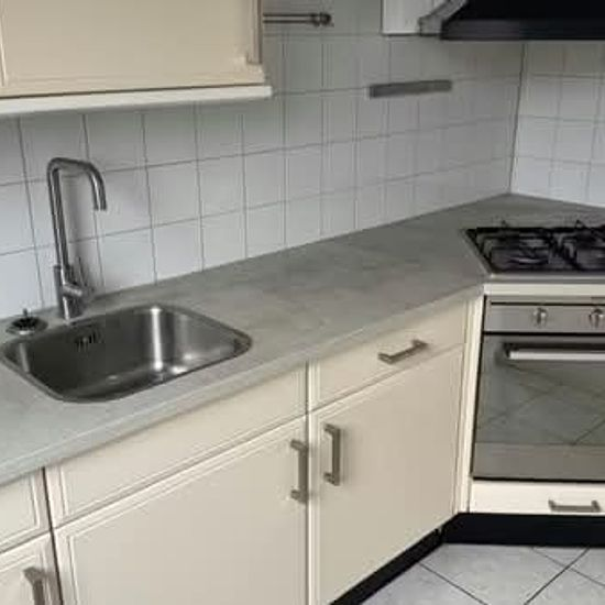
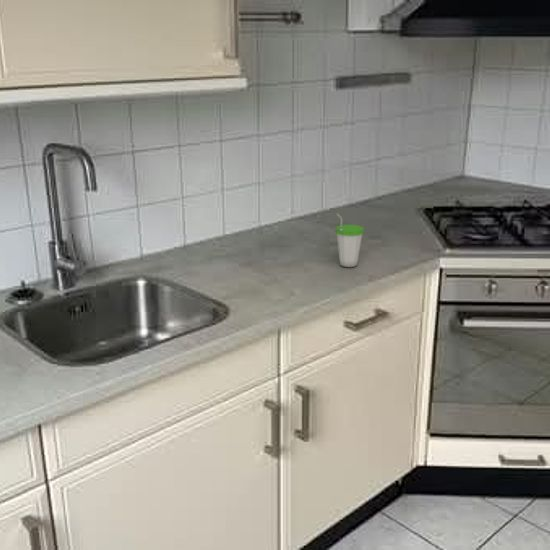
+ cup (349, 238)
